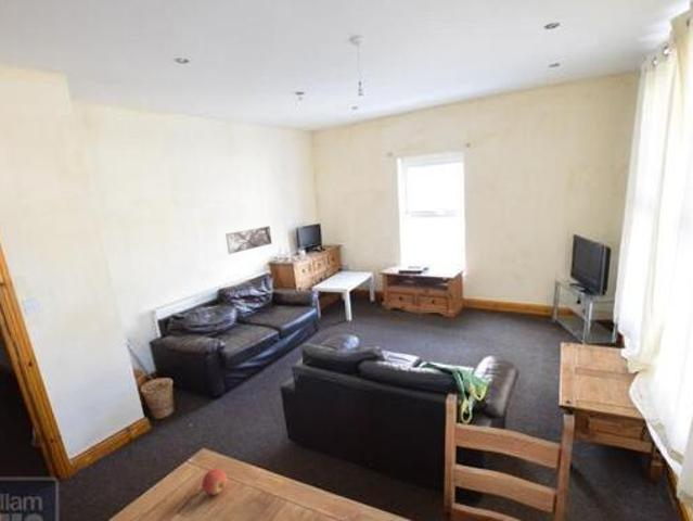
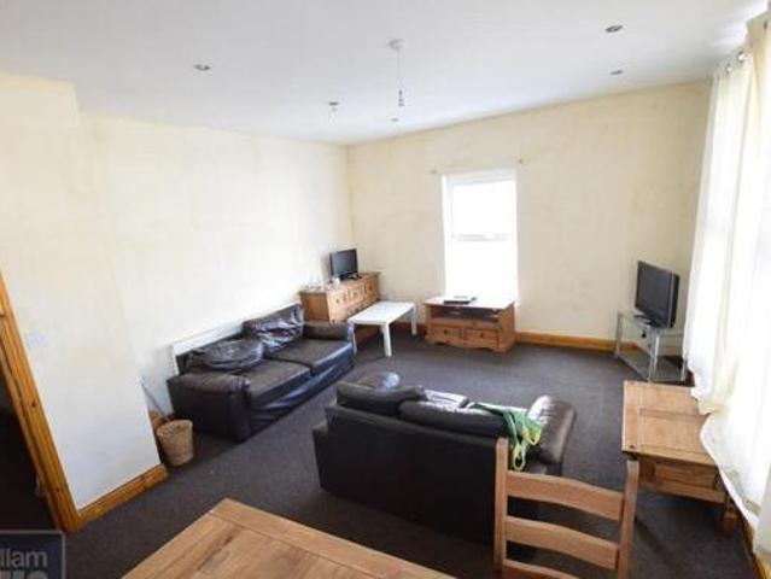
- apple (214, 481)
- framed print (249, 239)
